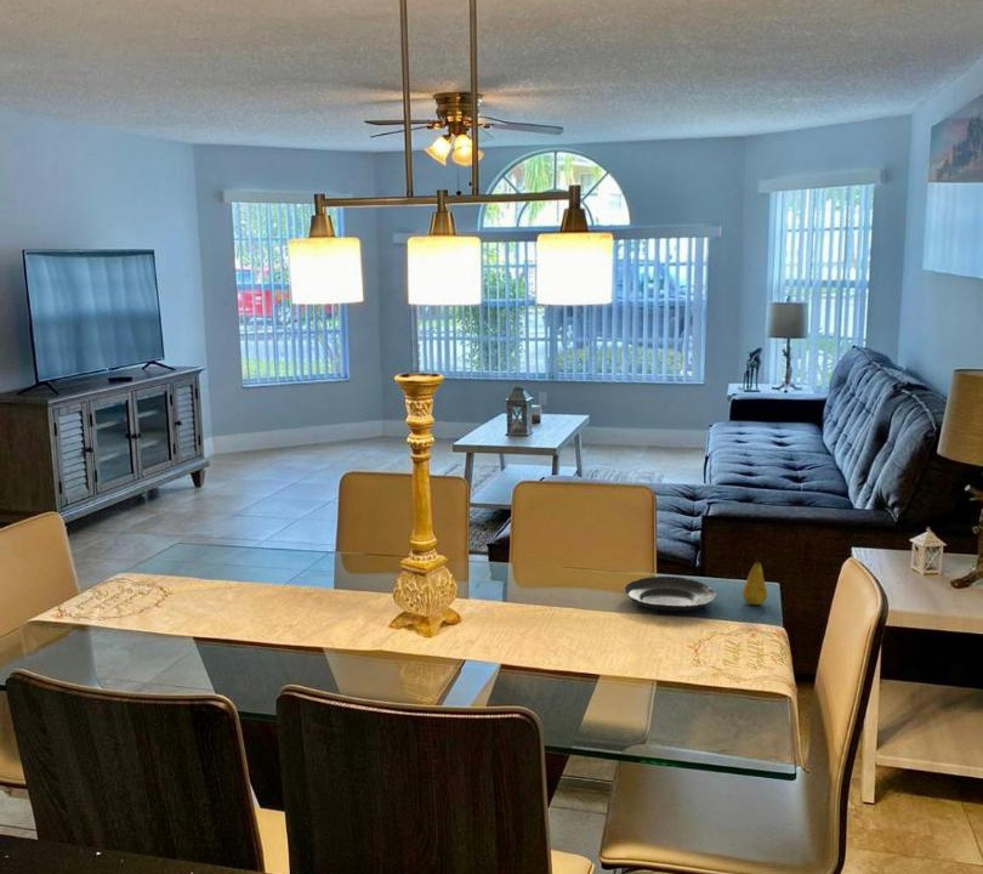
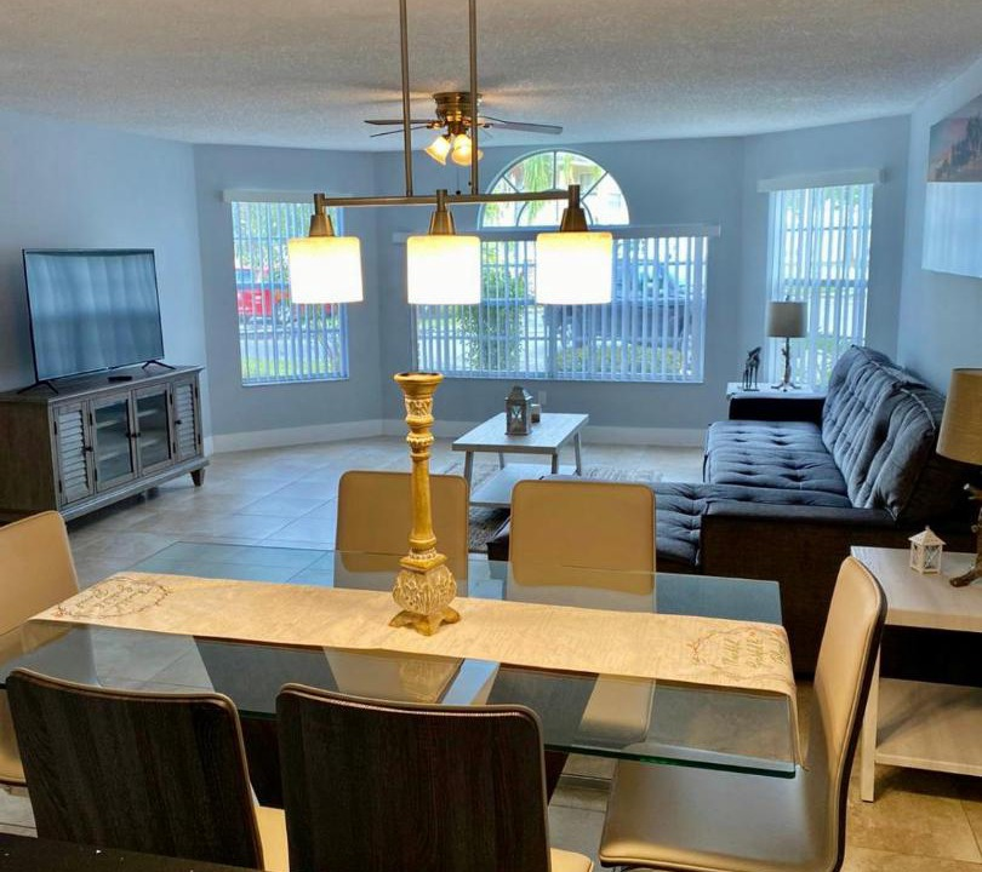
- fruit (755, 579)
- tart tin (669, 596)
